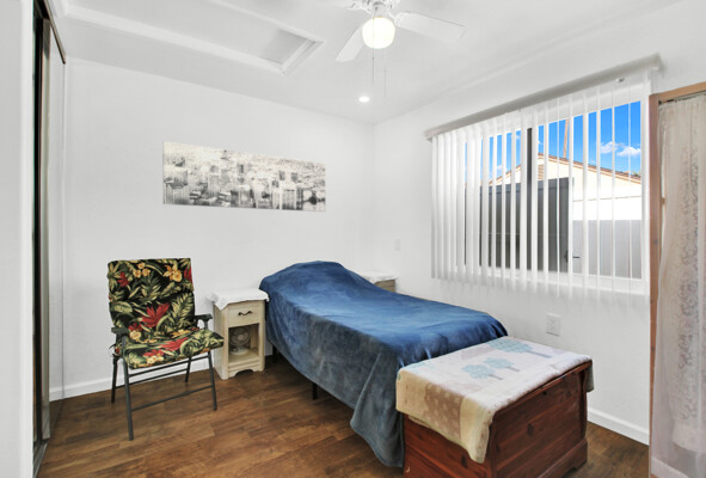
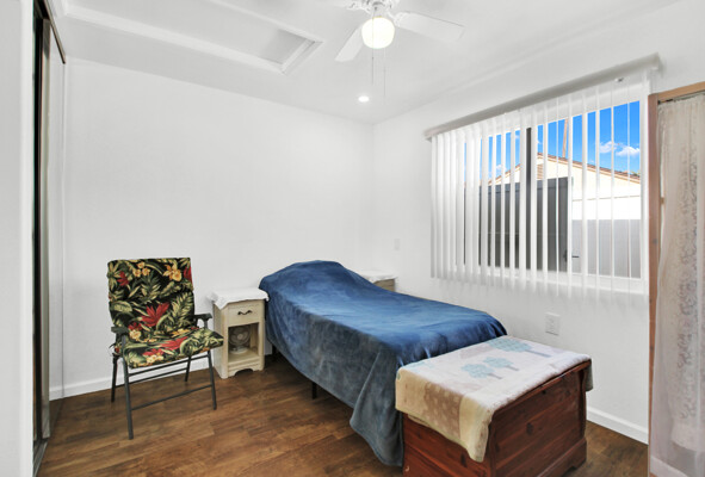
- wall art (253, 180)
